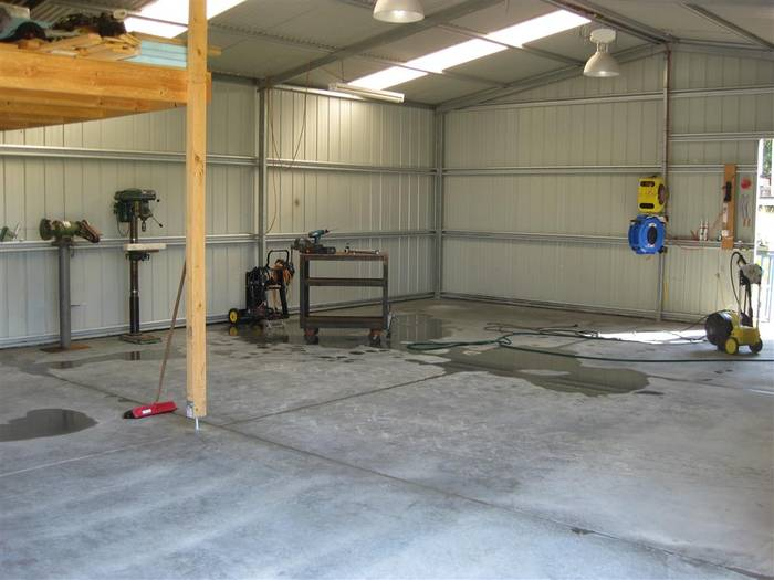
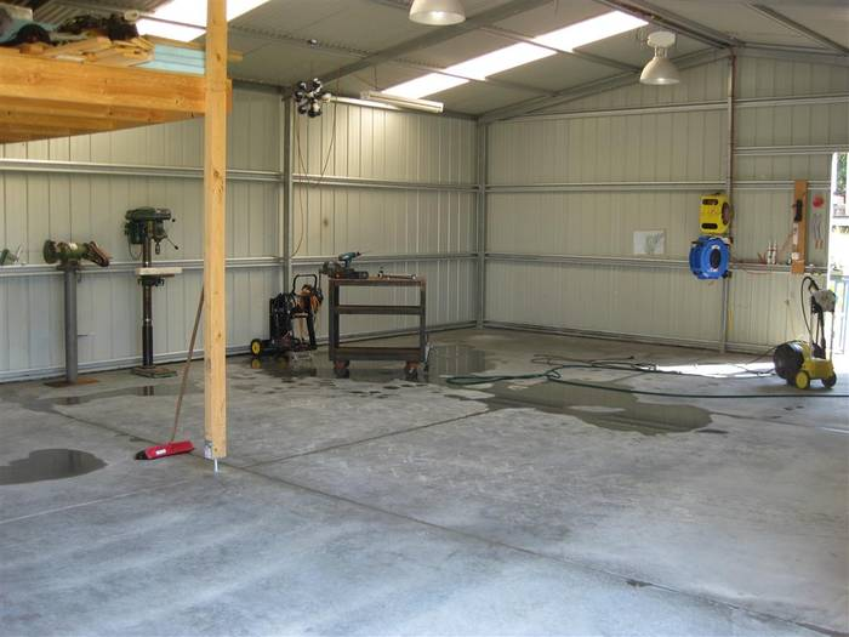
+ wall art (649, 241)
+ light fixture (312, 79)
